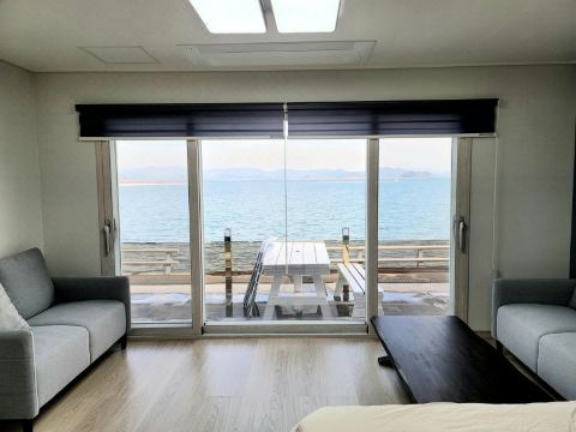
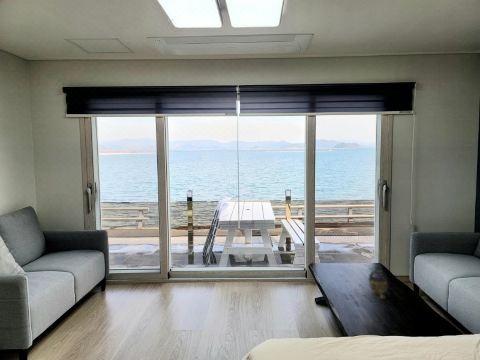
+ teapot (379, 282)
